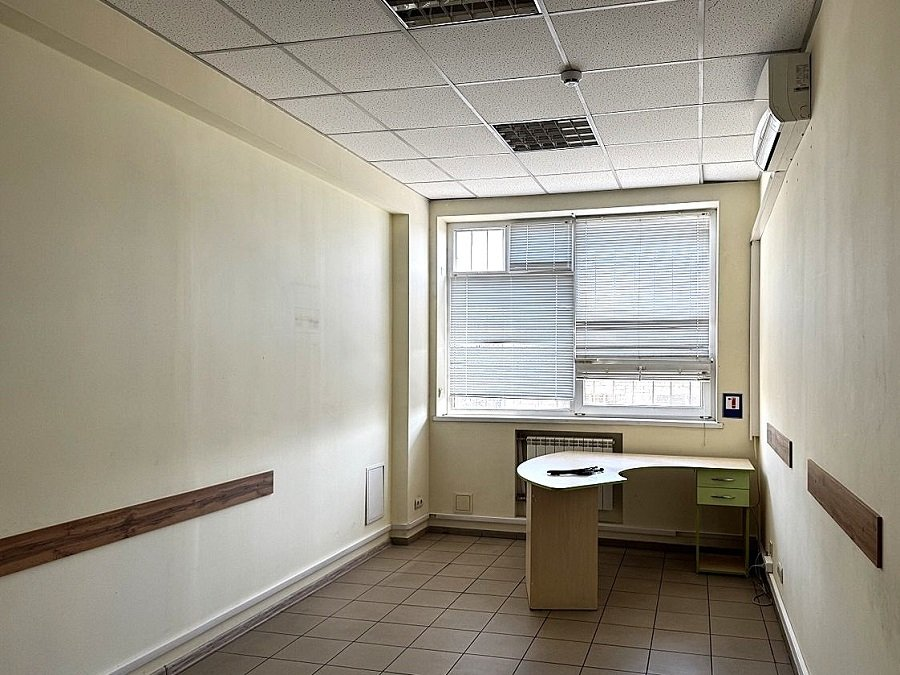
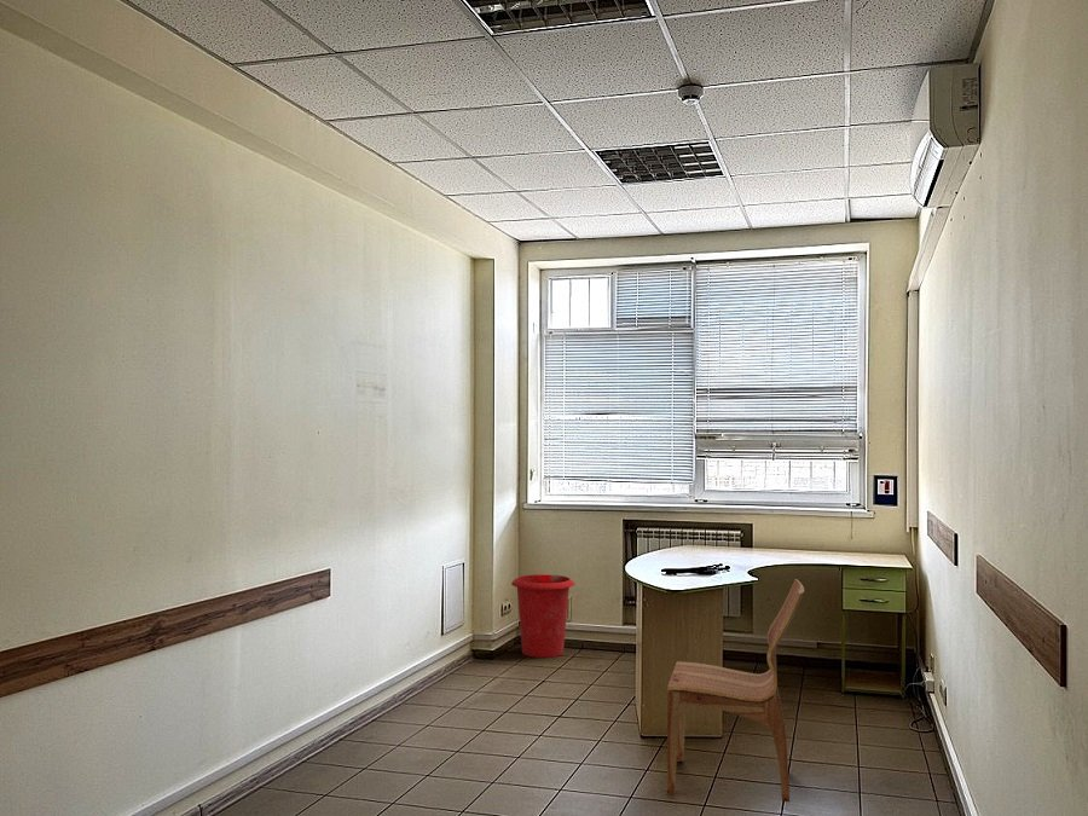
+ chair (736, 682)
+ waste bin (543, 615)
